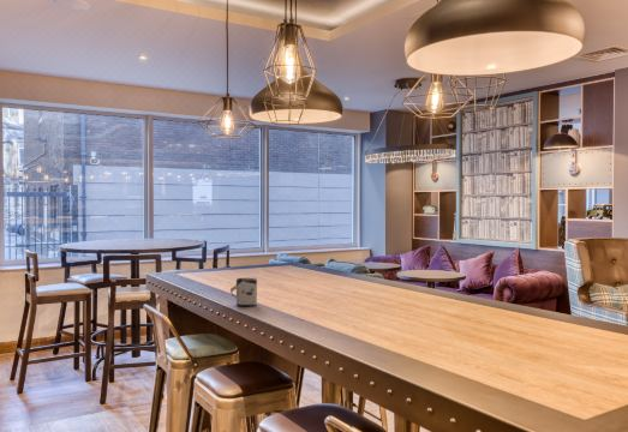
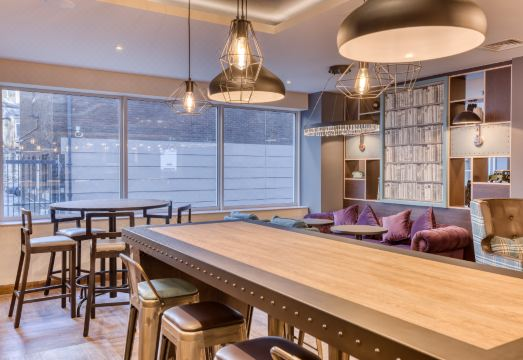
- cup (243, 292)
